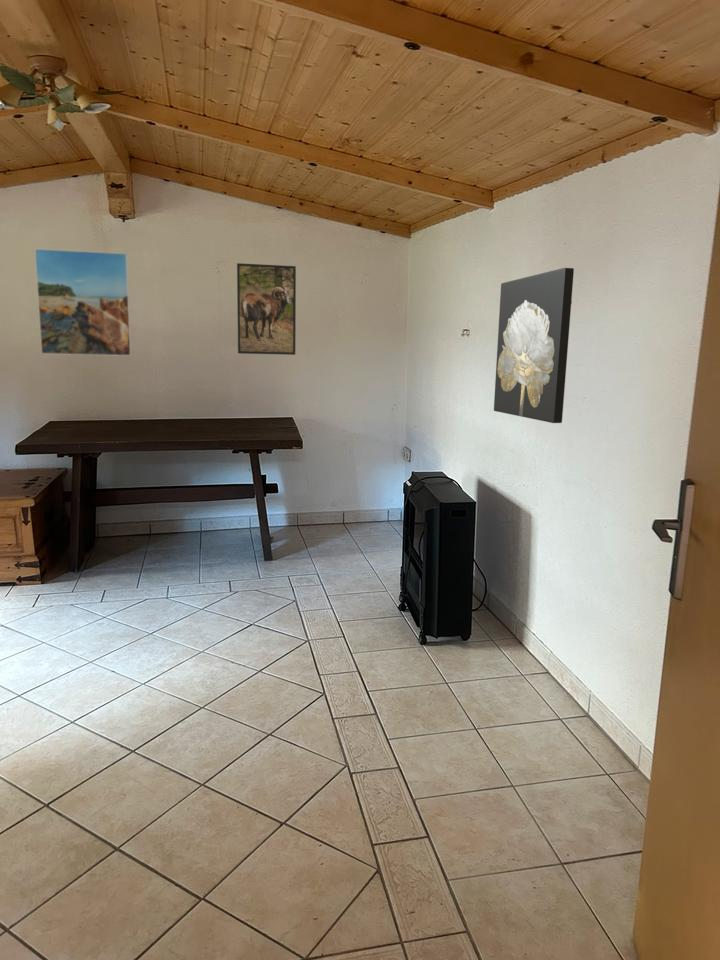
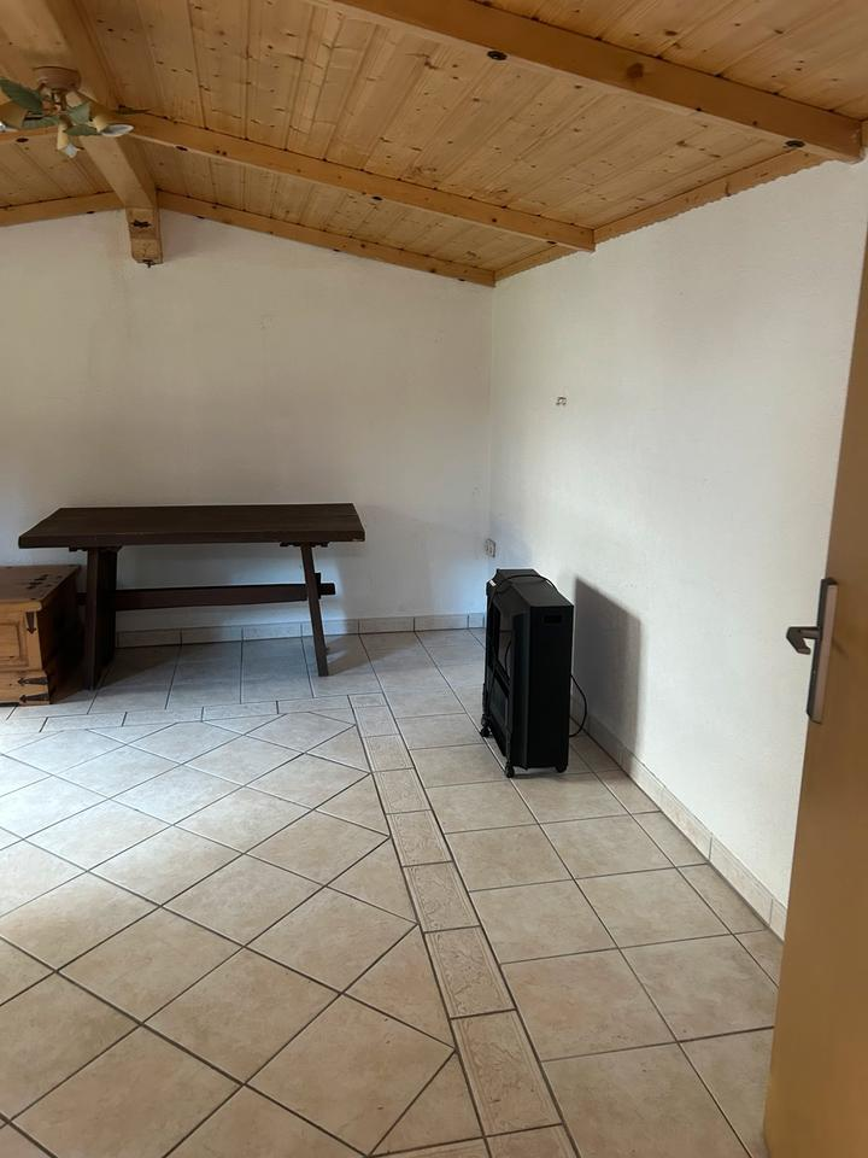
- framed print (266, 310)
- wall art (529, 347)
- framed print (84, 303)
